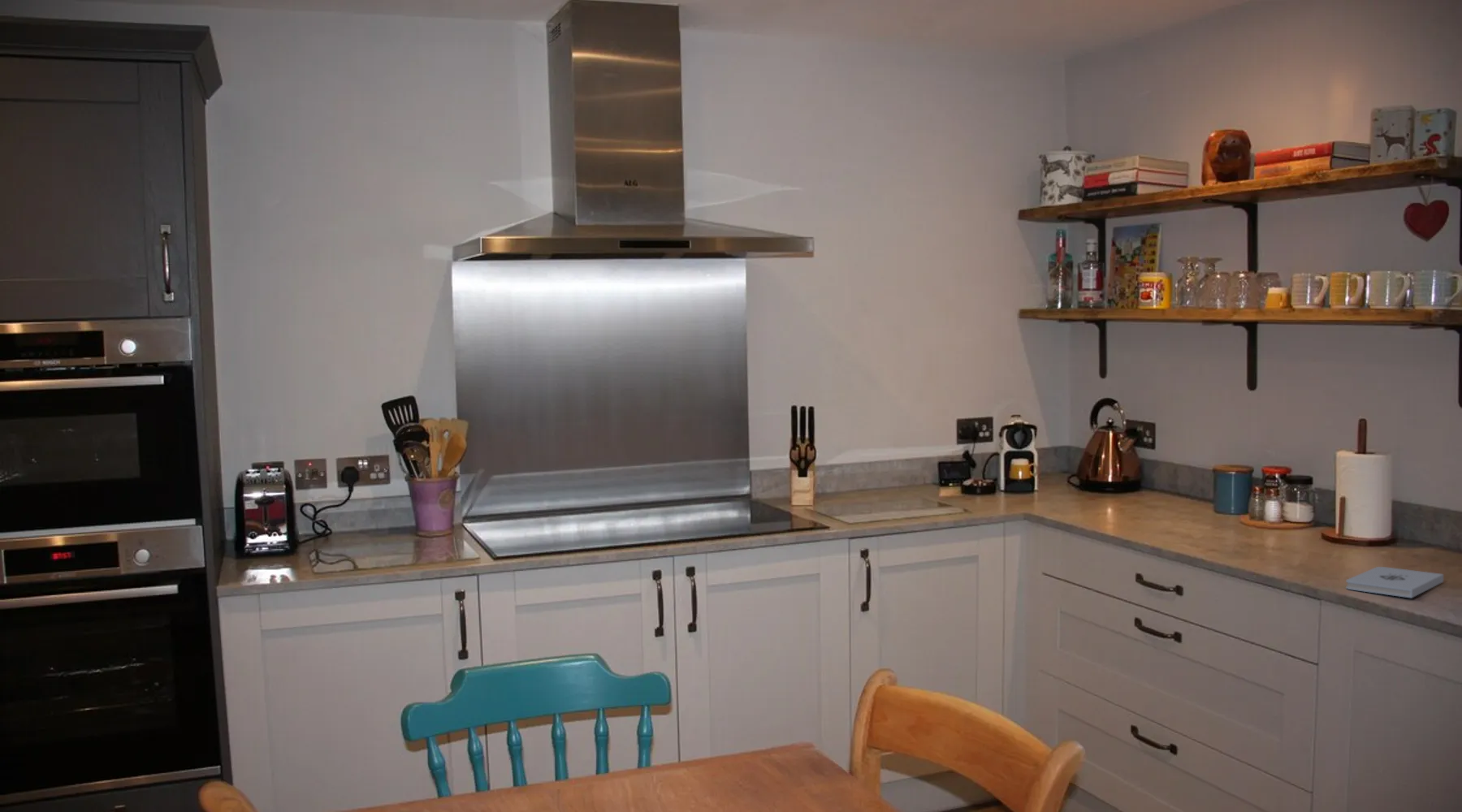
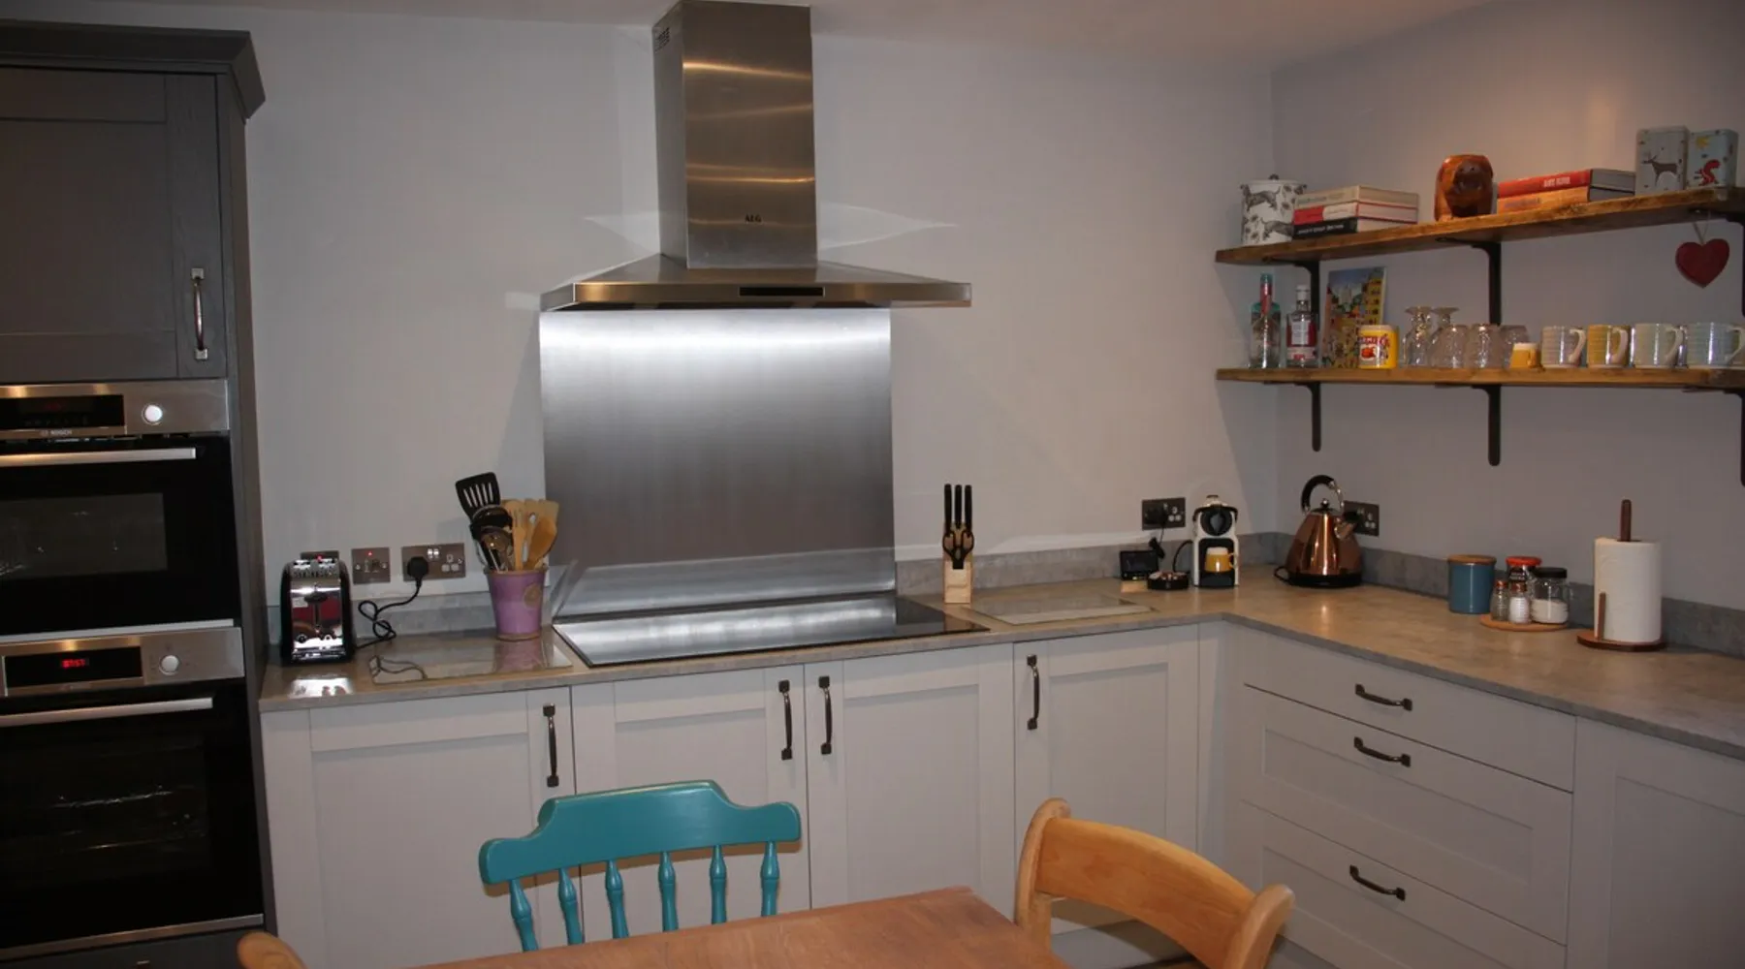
- notepad (1394, 581)
